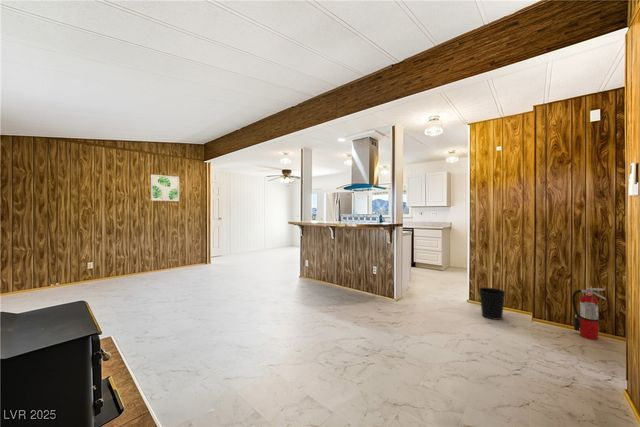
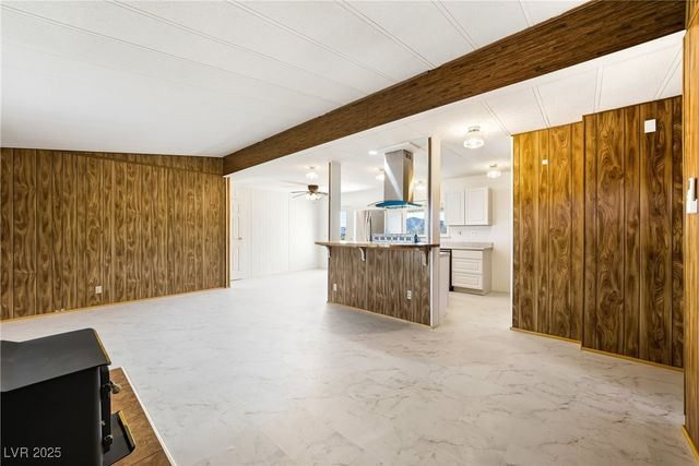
- wastebasket (491, 303)
- fire extinguisher (588, 310)
- wall art (165, 188)
